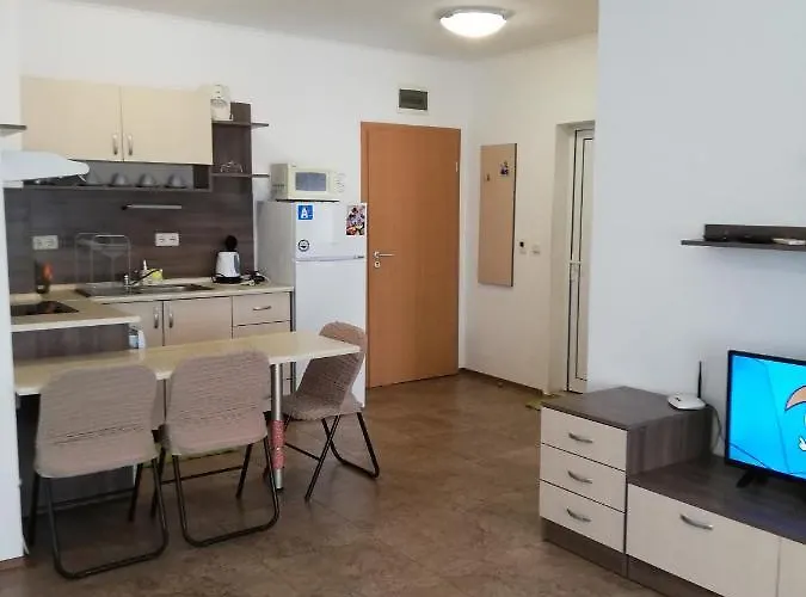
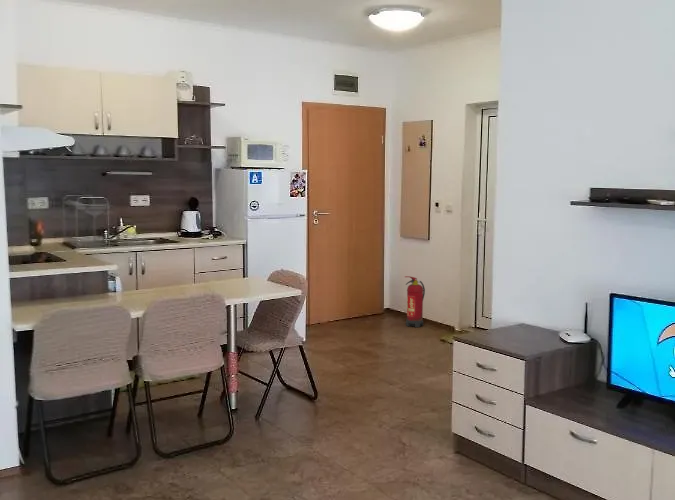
+ fire extinguisher (415, 300)
